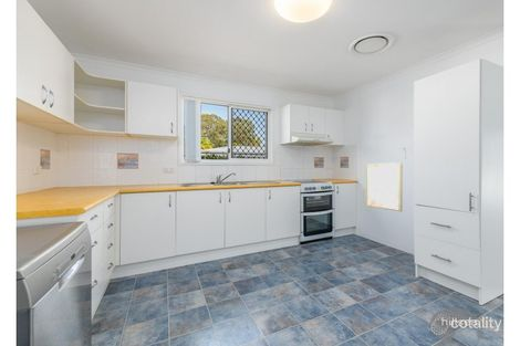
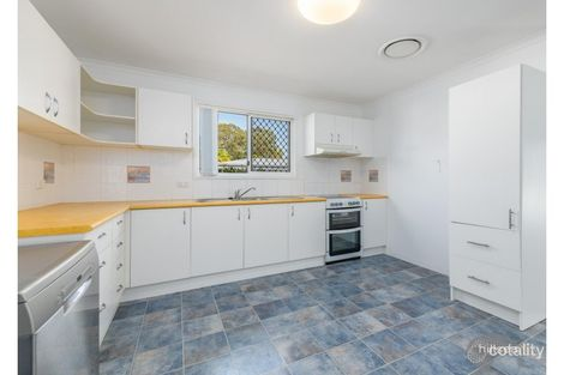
- wall art (382, 186)
